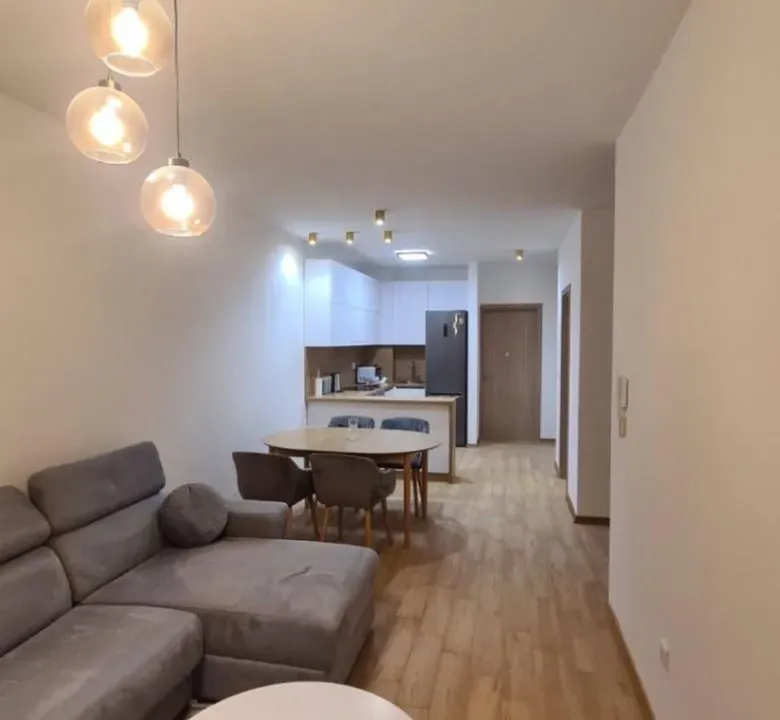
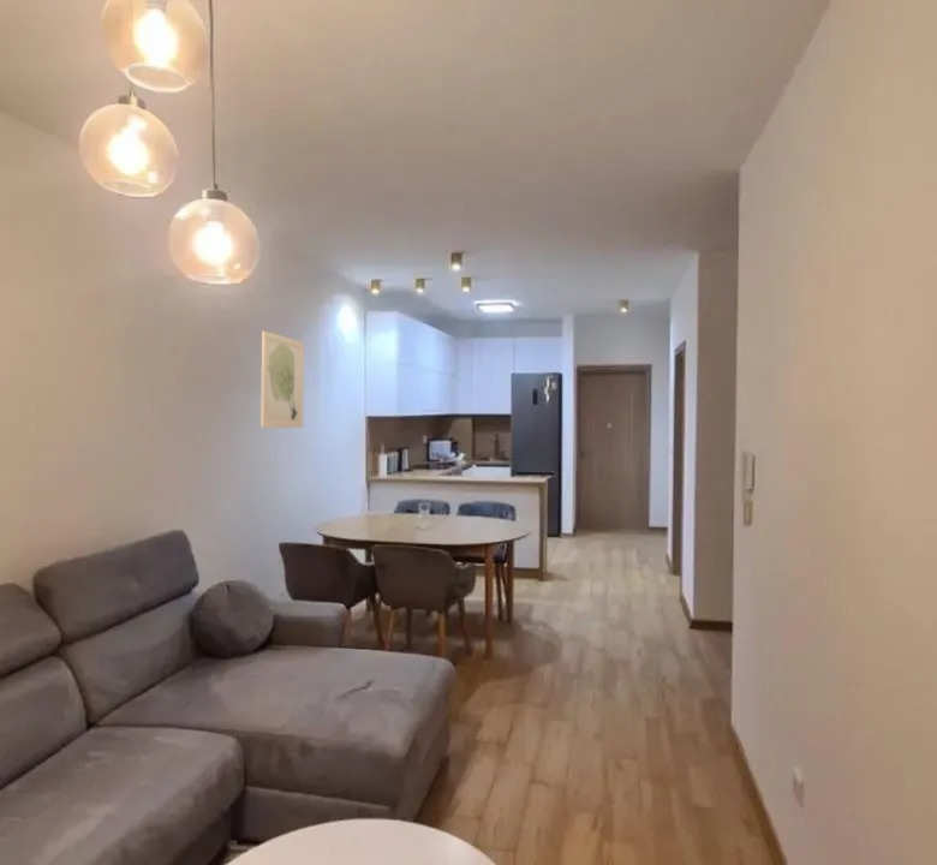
+ wall art (284, 382)
